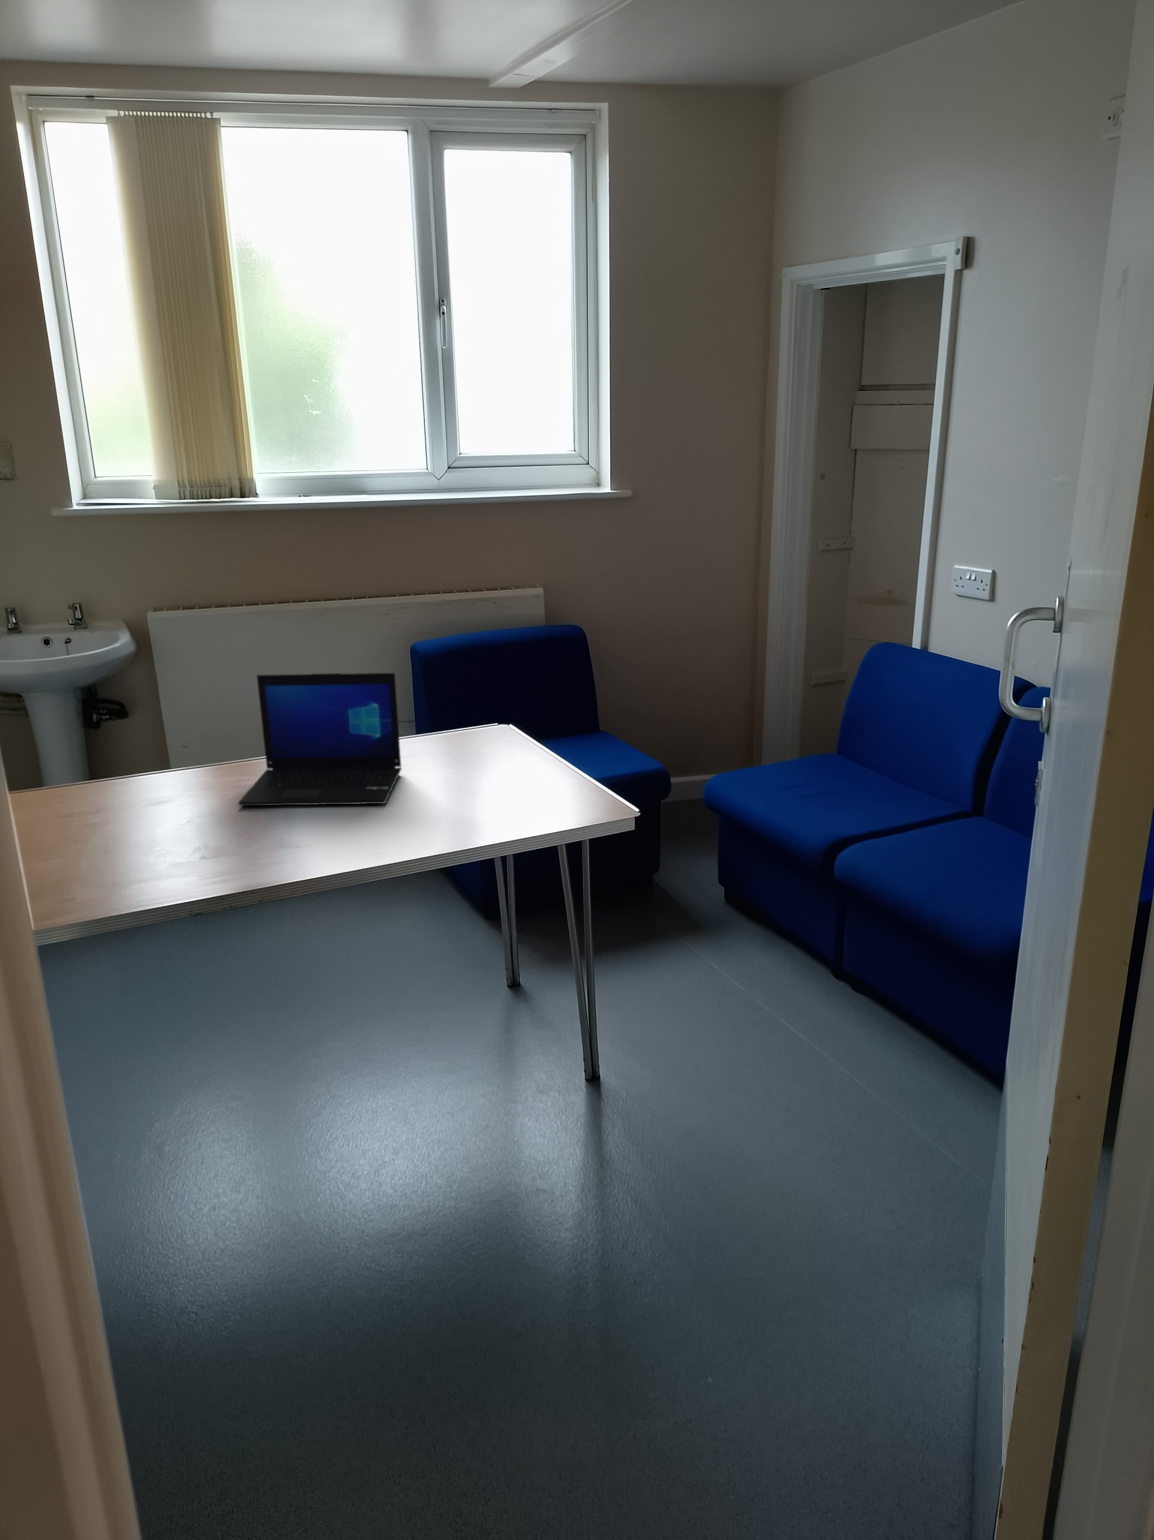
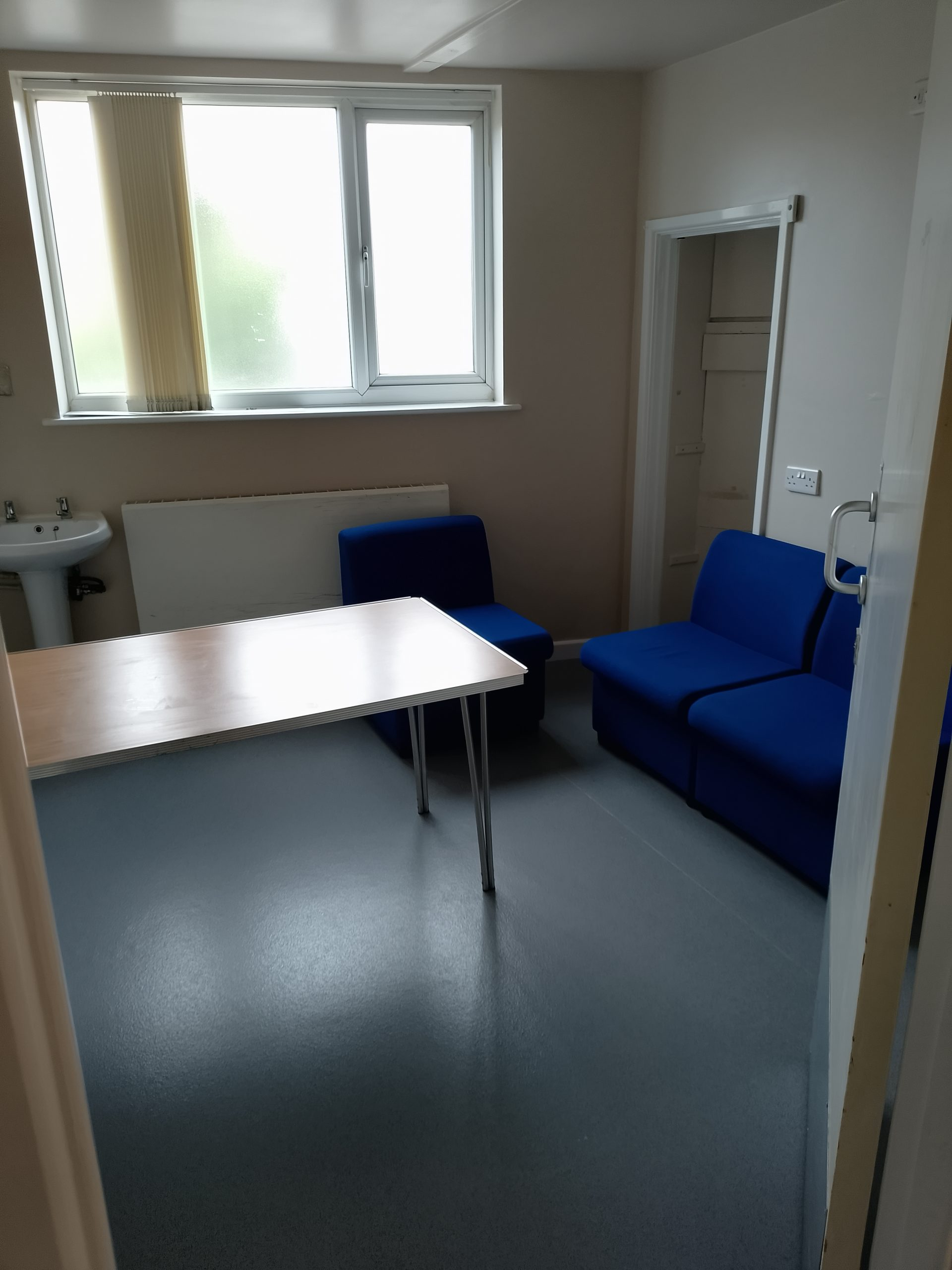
- laptop (319, 737)
